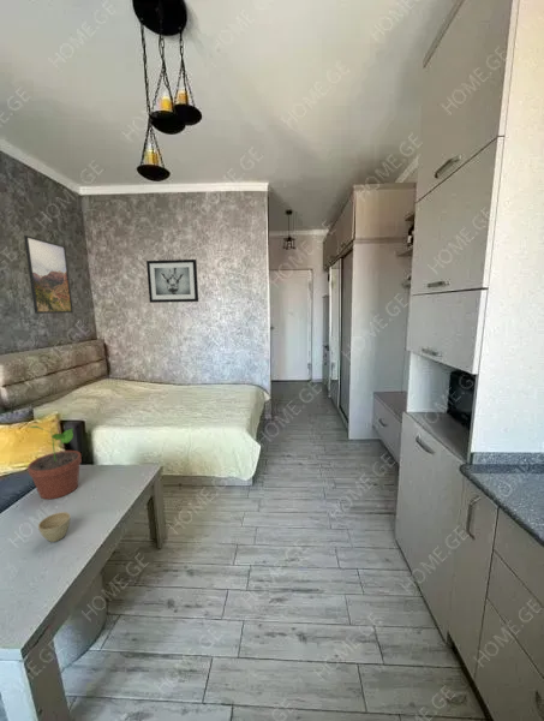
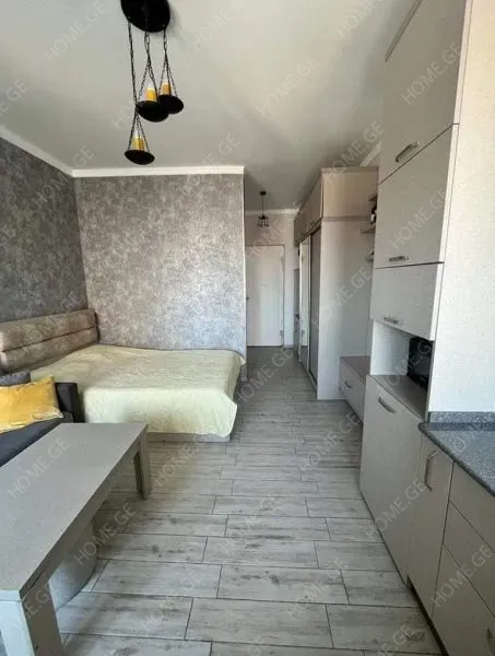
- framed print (50, 278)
- potted plant (54, 455)
- wall art (172, 281)
- flower pot (55, 529)
